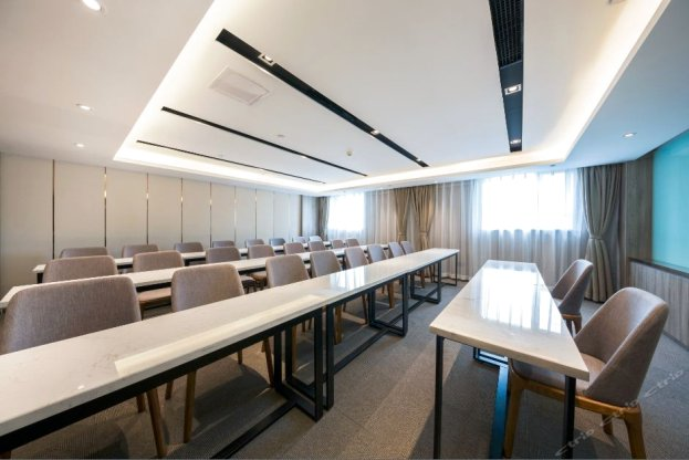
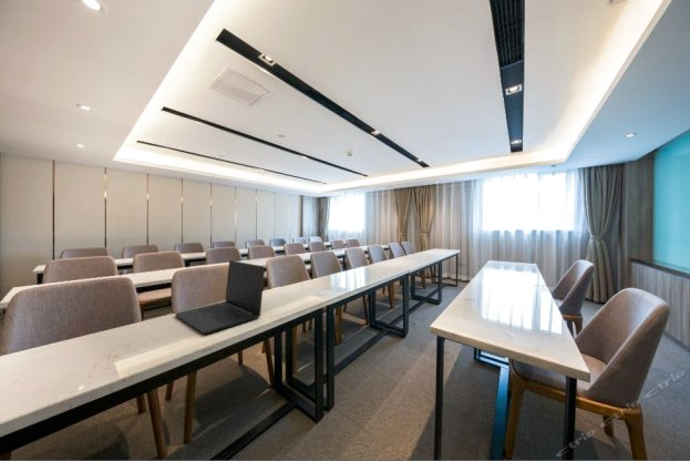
+ laptop (226, 290)
